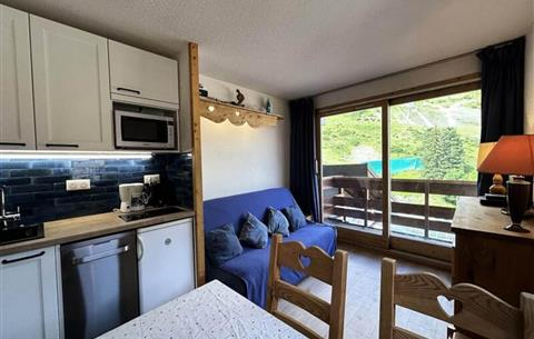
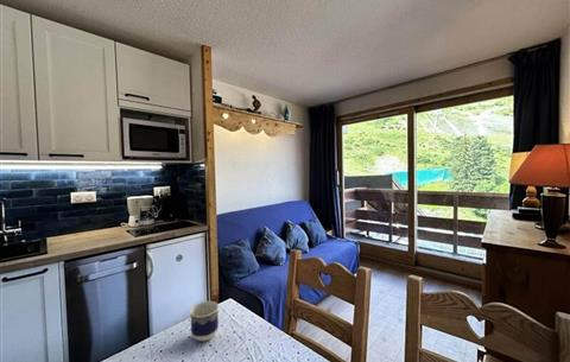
+ cup (207, 319)
